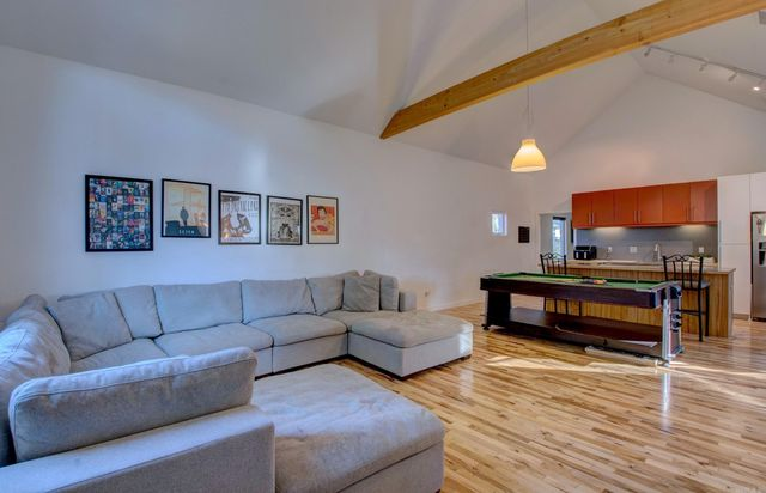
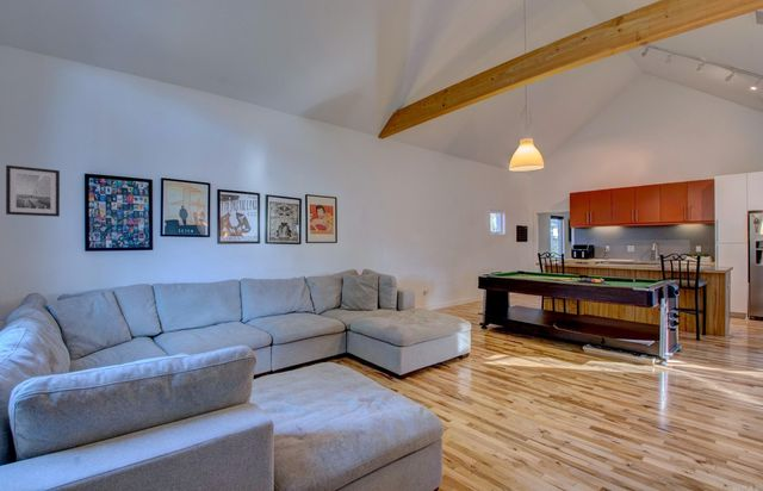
+ wall art (33, 191)
